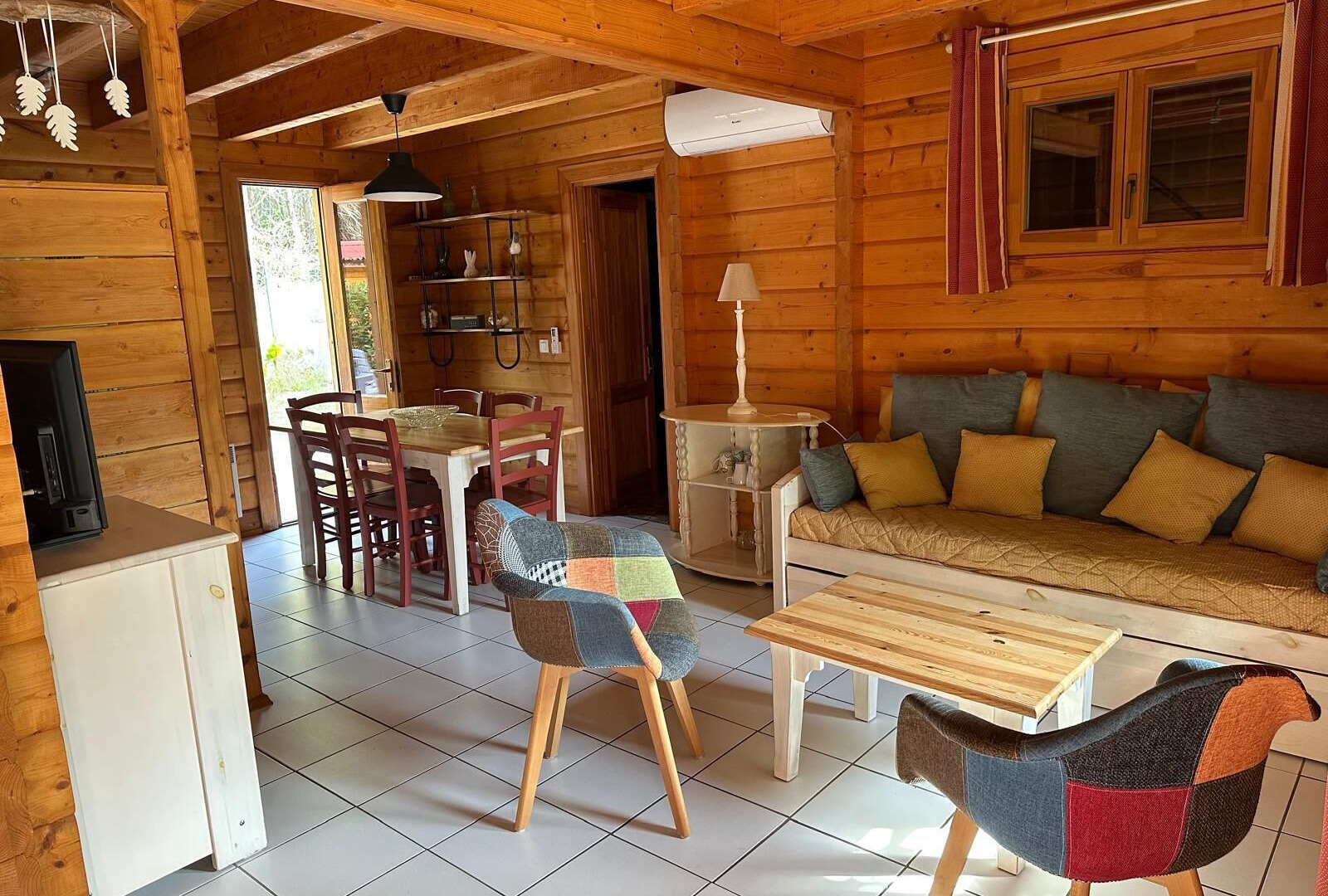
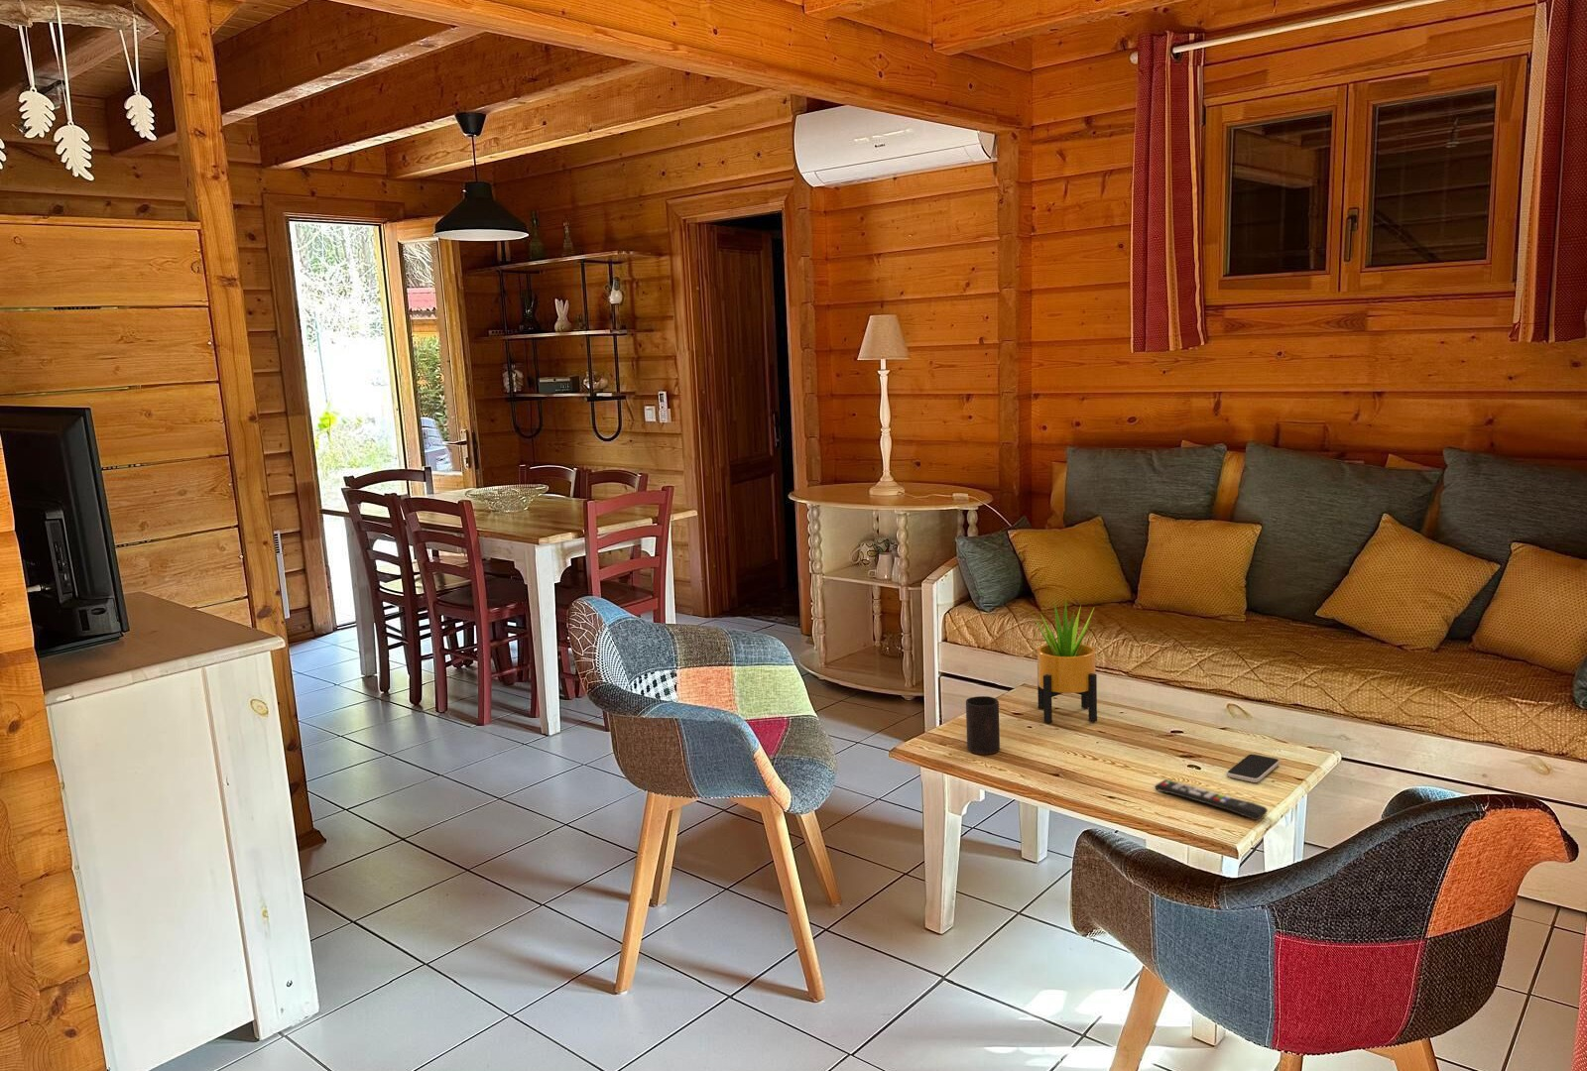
+ smartphone (1252, 767)
+ remote control (1209, 798)
+ potted plant (1065, 660)
+ cup (982, 724)
